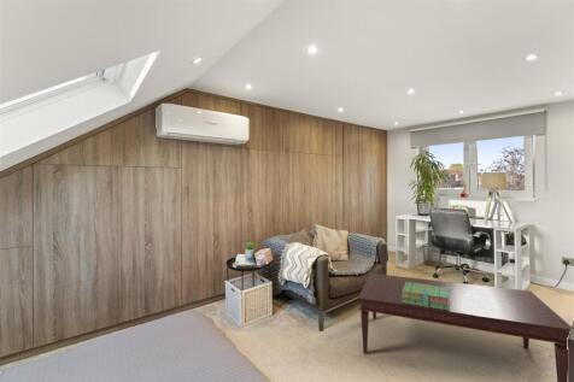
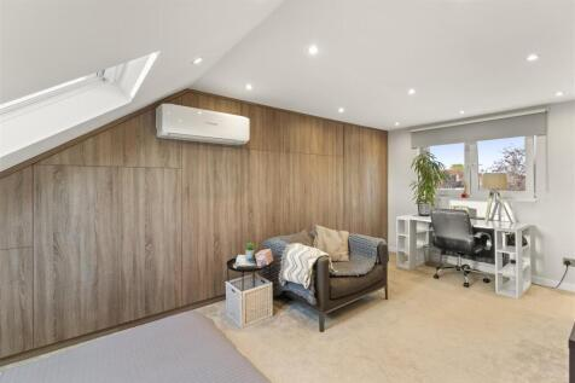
- stack of books (424, 294)
- coffee table (446, 322)
